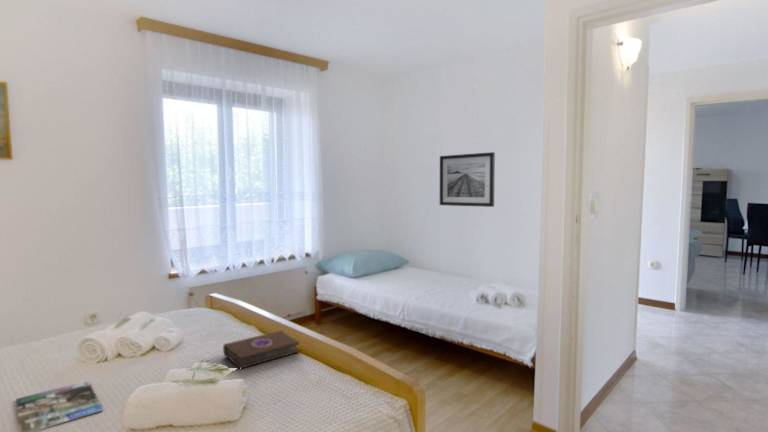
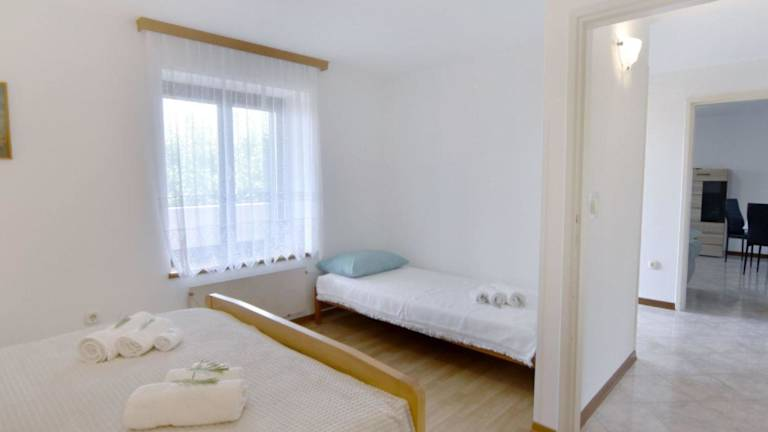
- magazine (58, 404)
- book (261, 346)
- wall art (465, 180)
